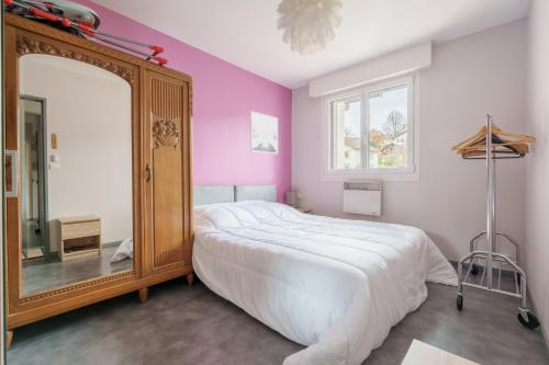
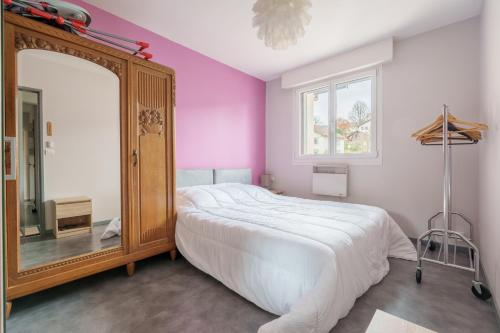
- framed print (265, 134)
